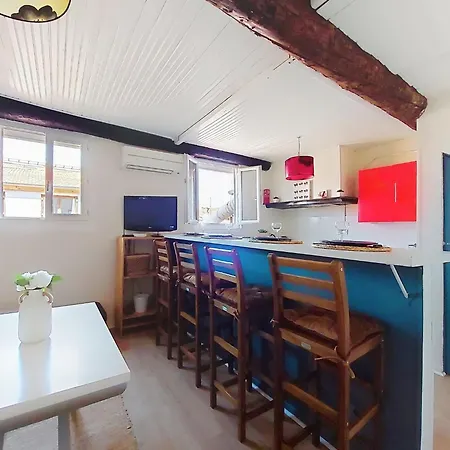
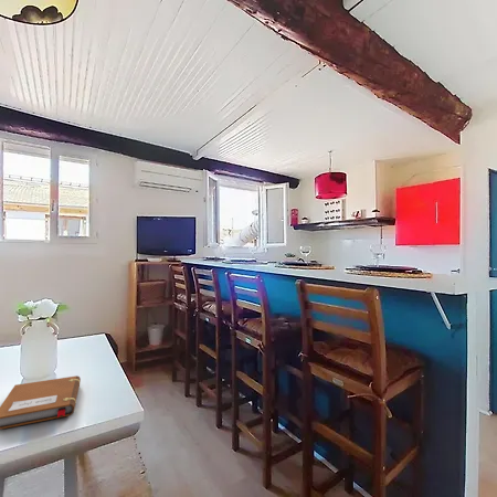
+ notebook (42, 400)
